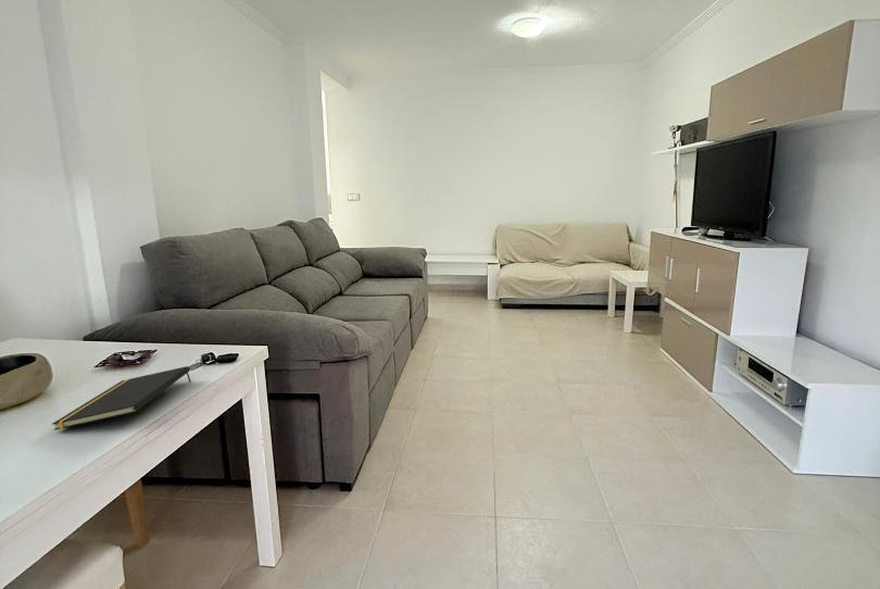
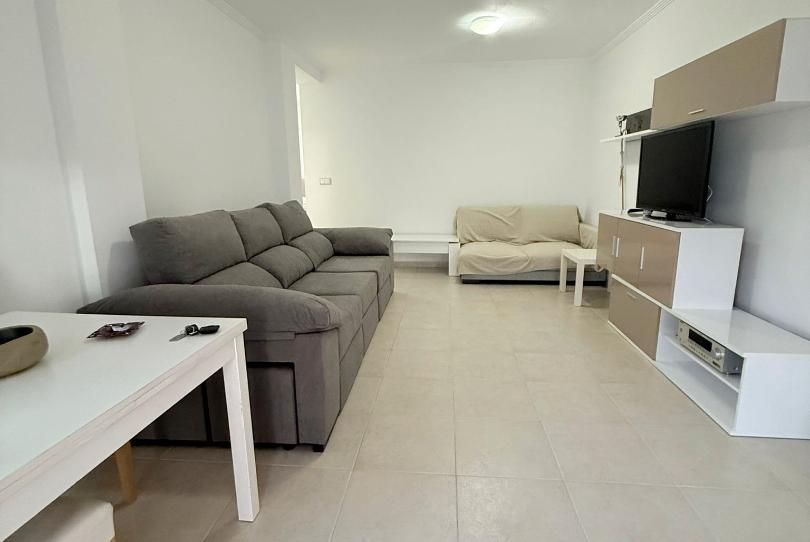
- notepad (128, 394)
